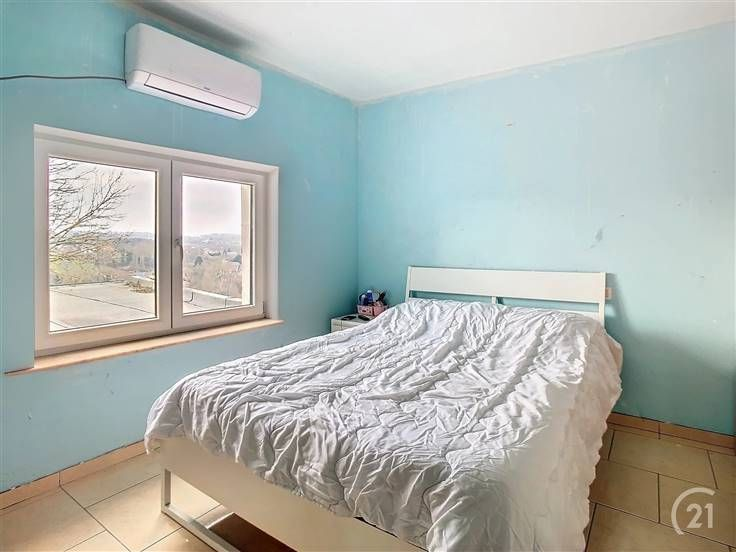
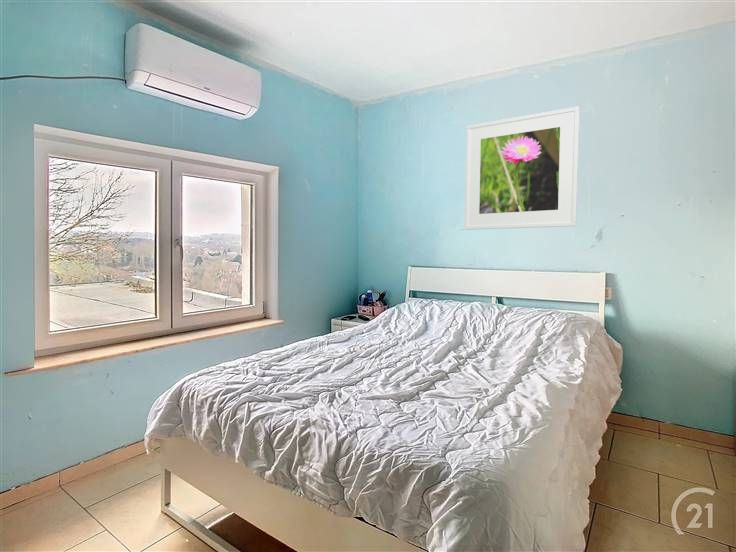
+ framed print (517, 172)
